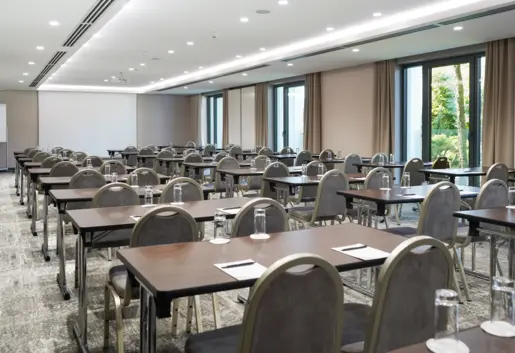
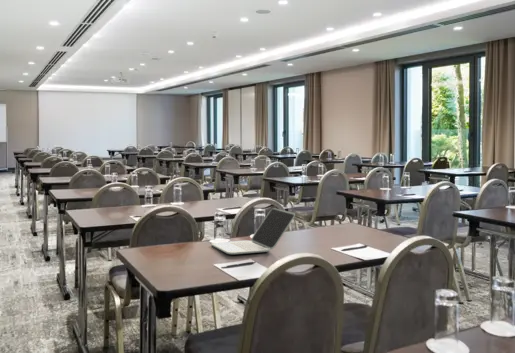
+ laptop (255, 232)
